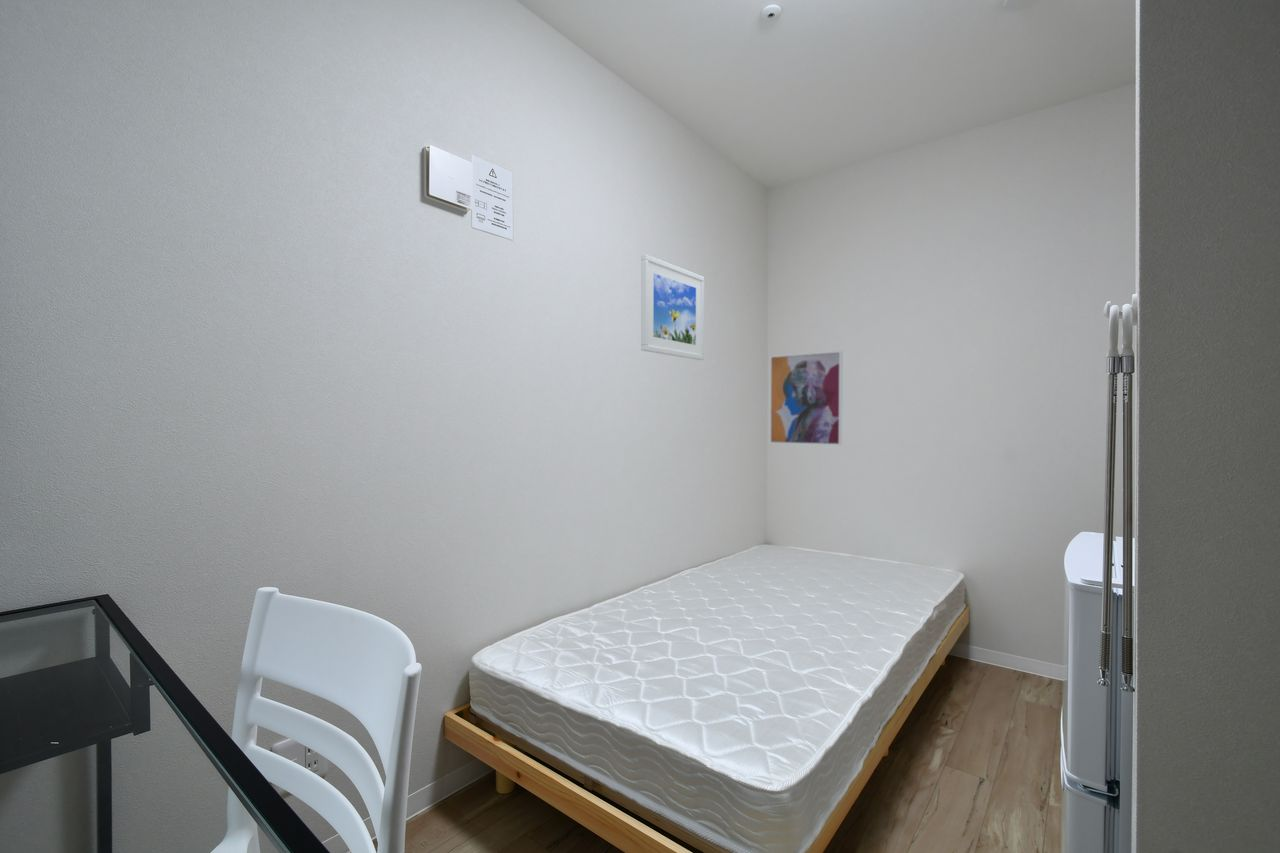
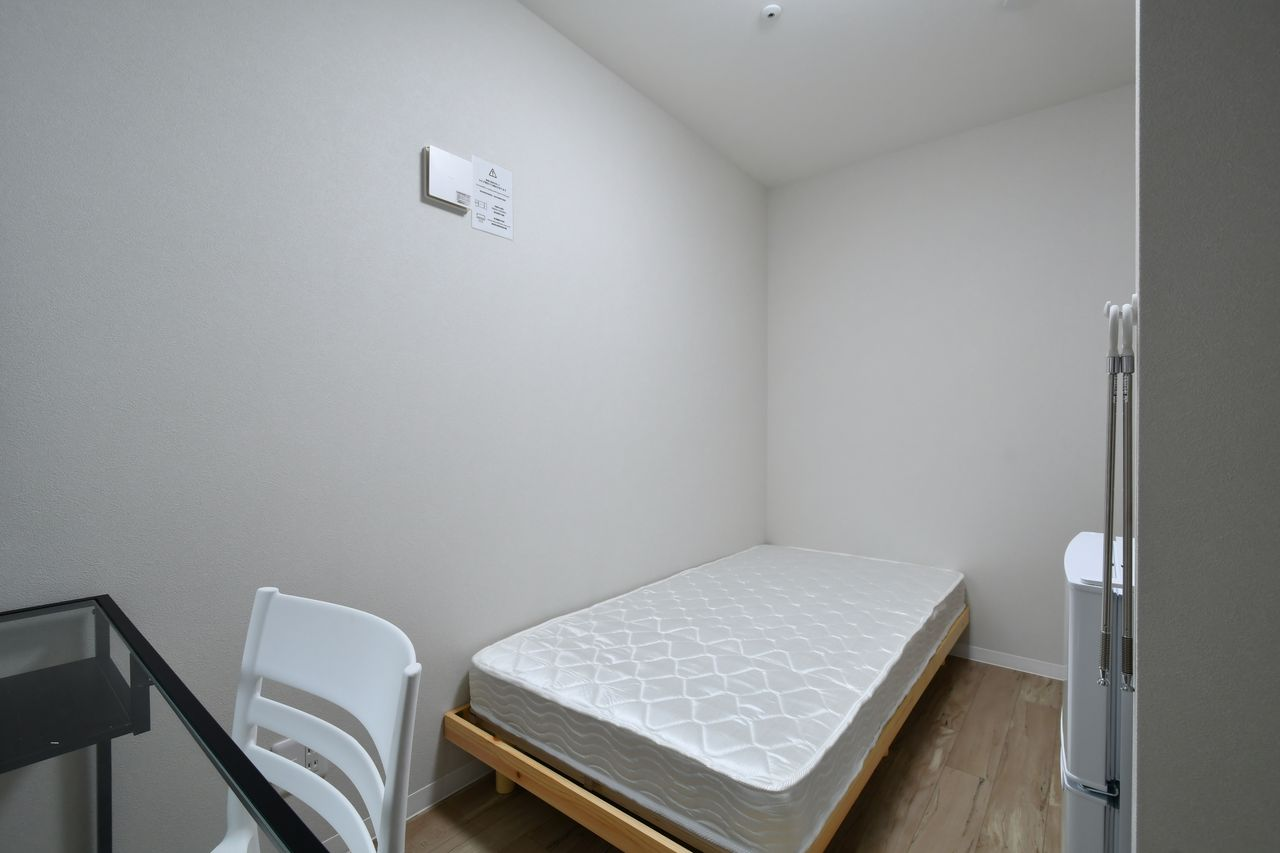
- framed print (674, 311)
- wall art (804, 399)
